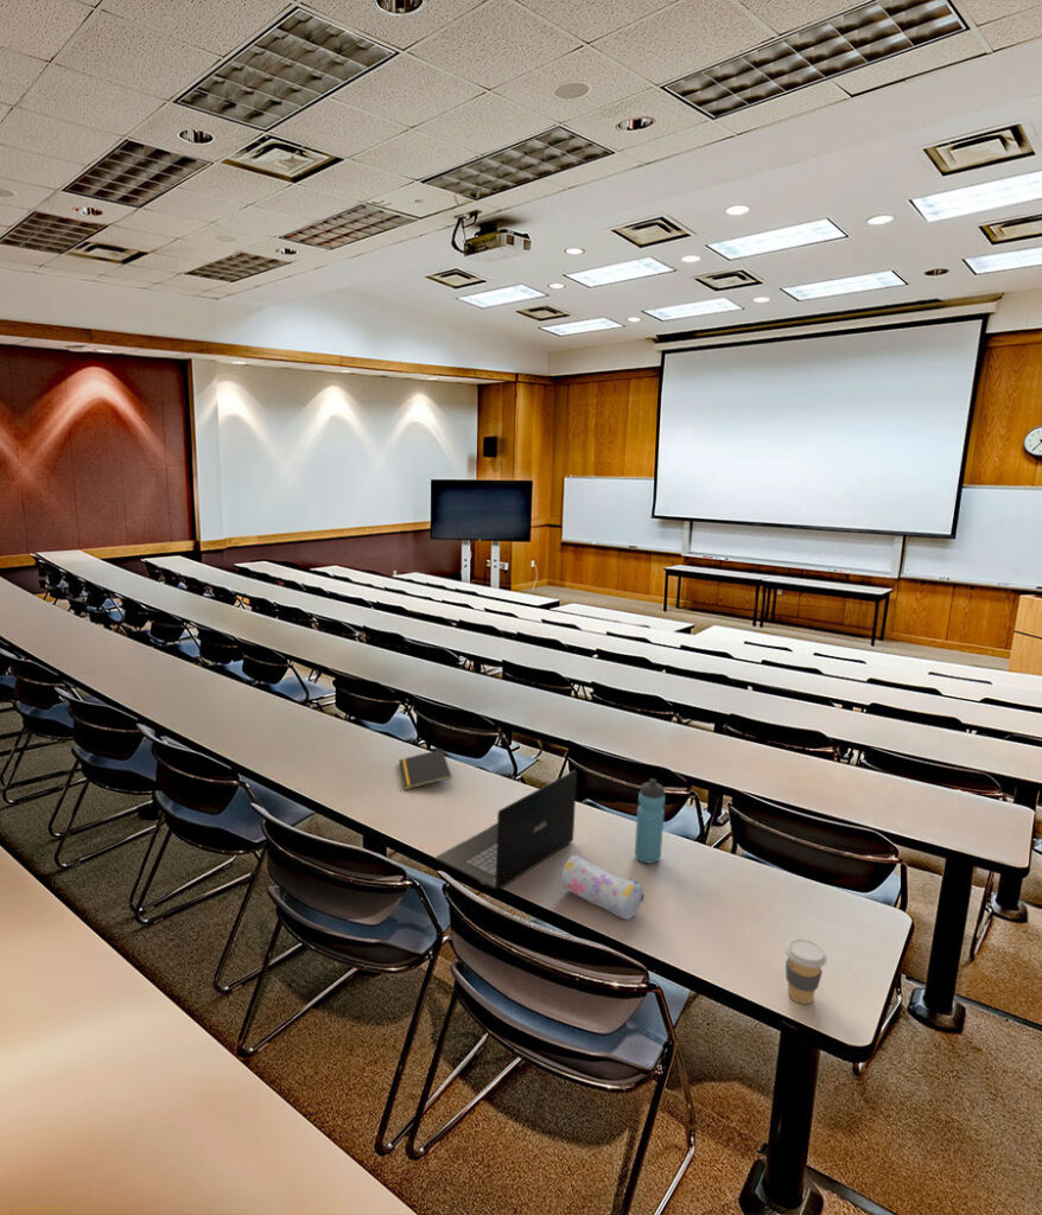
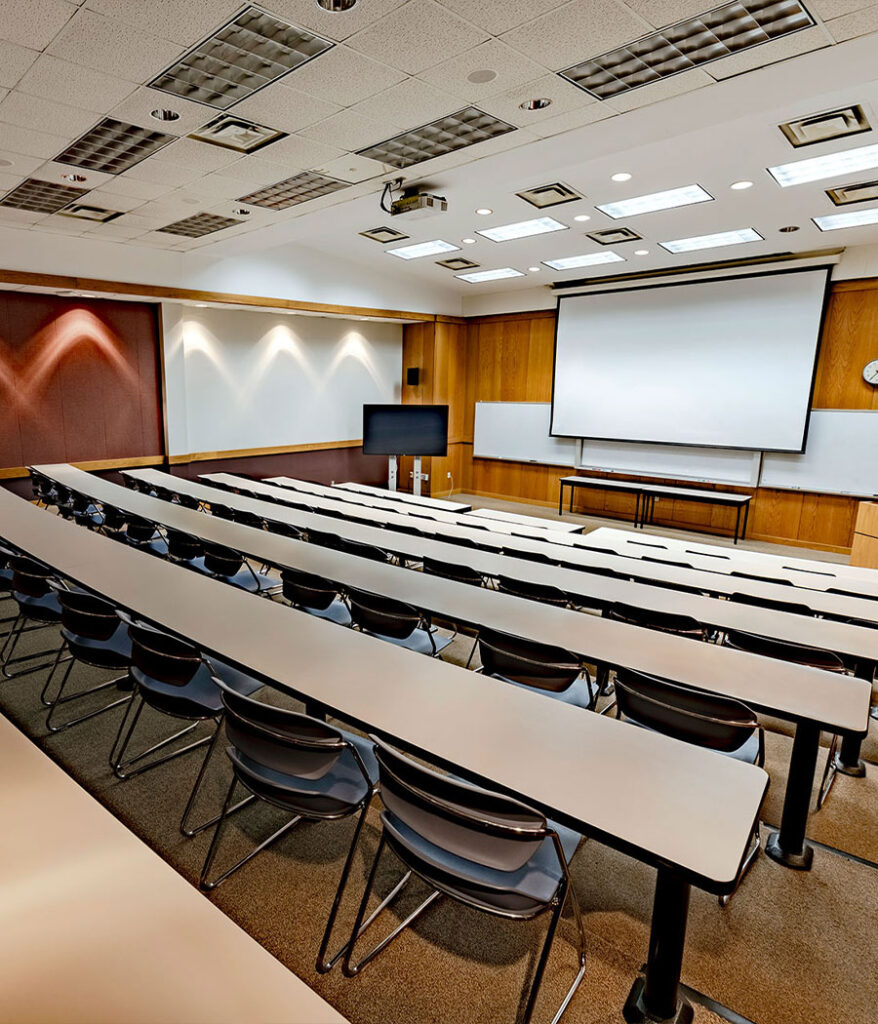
- pencil case (601, 885)
- laptop (507, 814)
- notepad (424, 768)
- water bottle (649, 819)
- coffee cup (803, 972)
